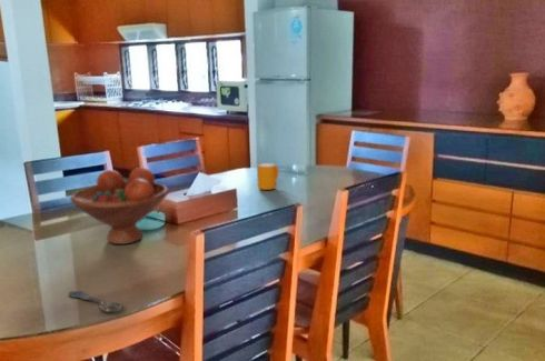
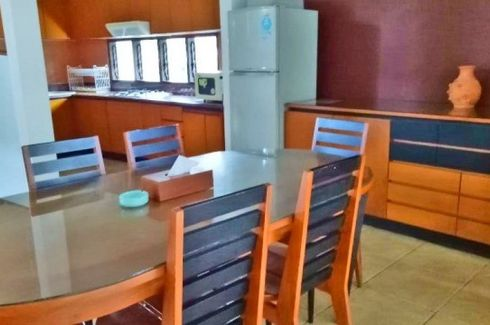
- spoon (93, 300)
- fruit bowl (121, 207)
- mug (269, 176)
